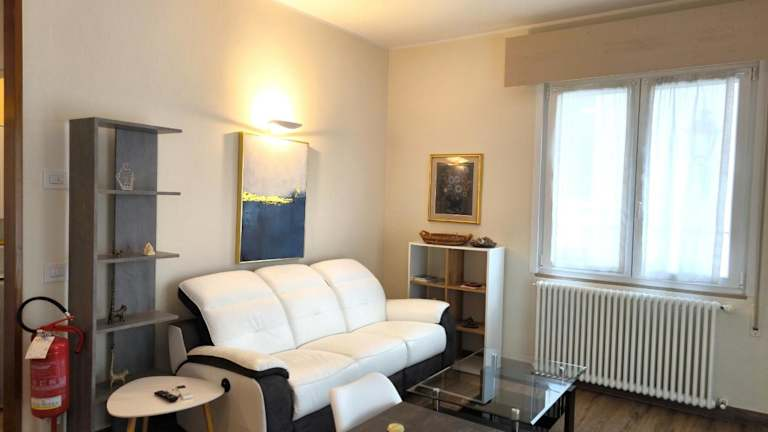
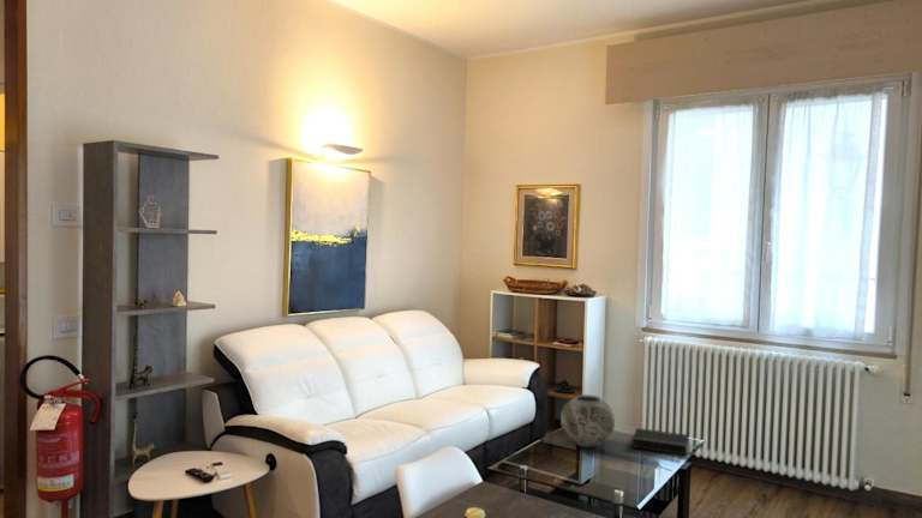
+ book (665, 441)
+ vase (587, 421)
